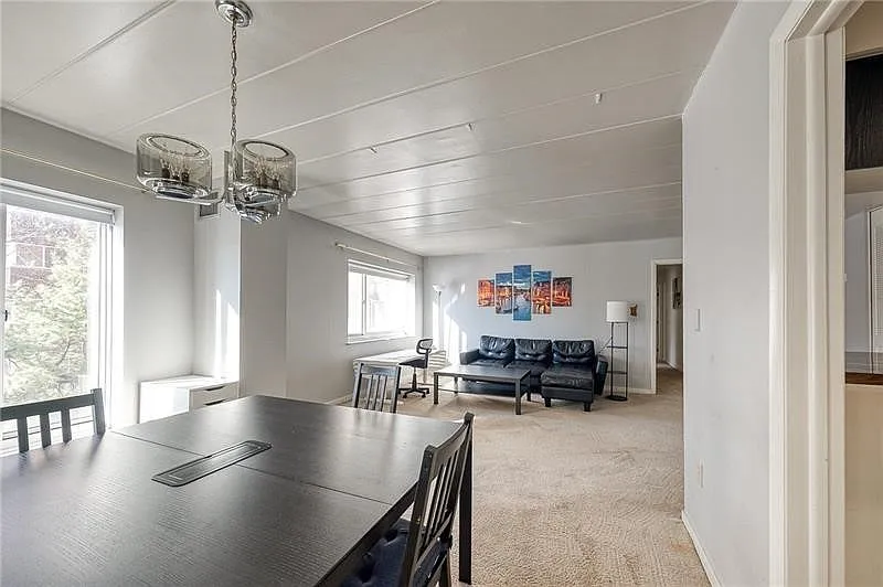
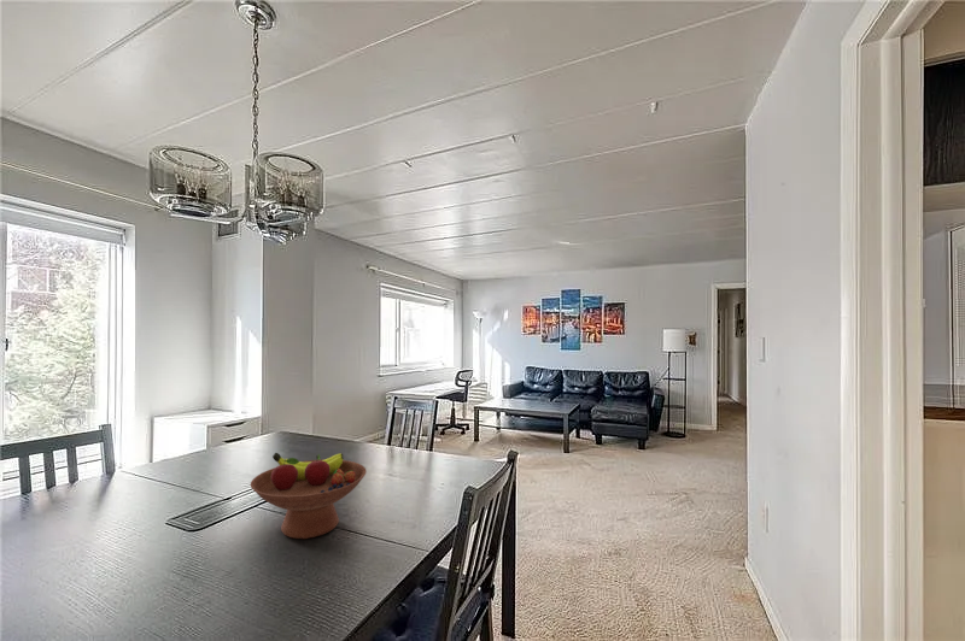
+ fruit bowl (310, 490)
